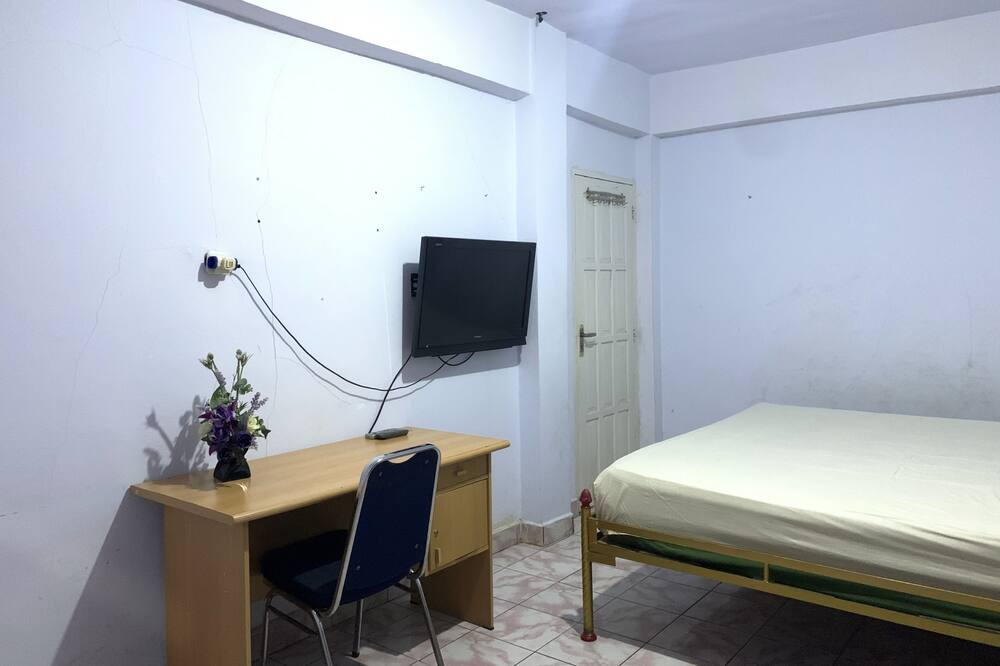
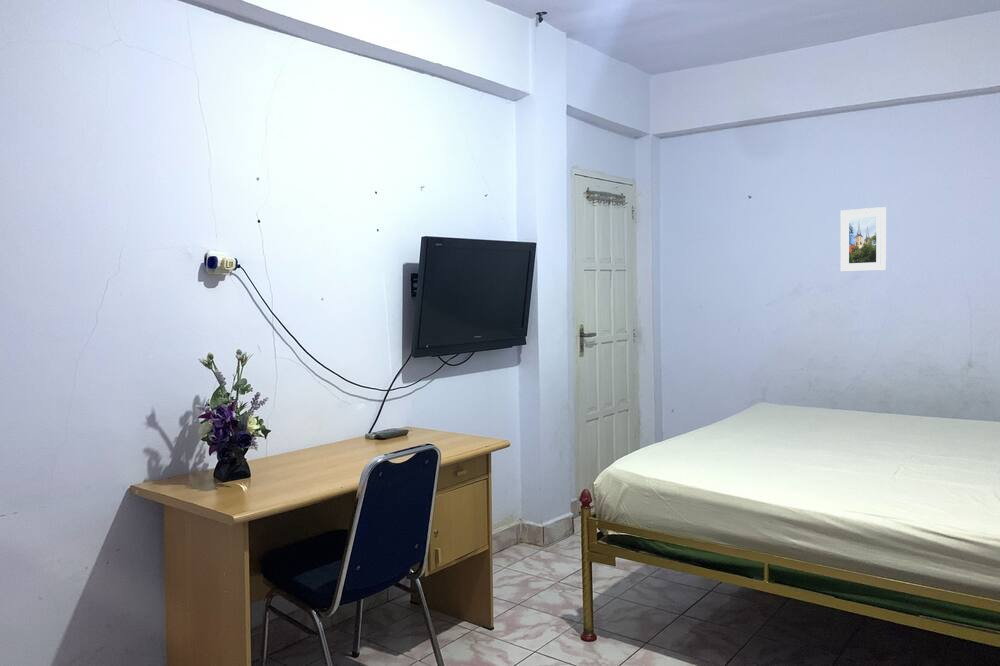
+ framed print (862, 240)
